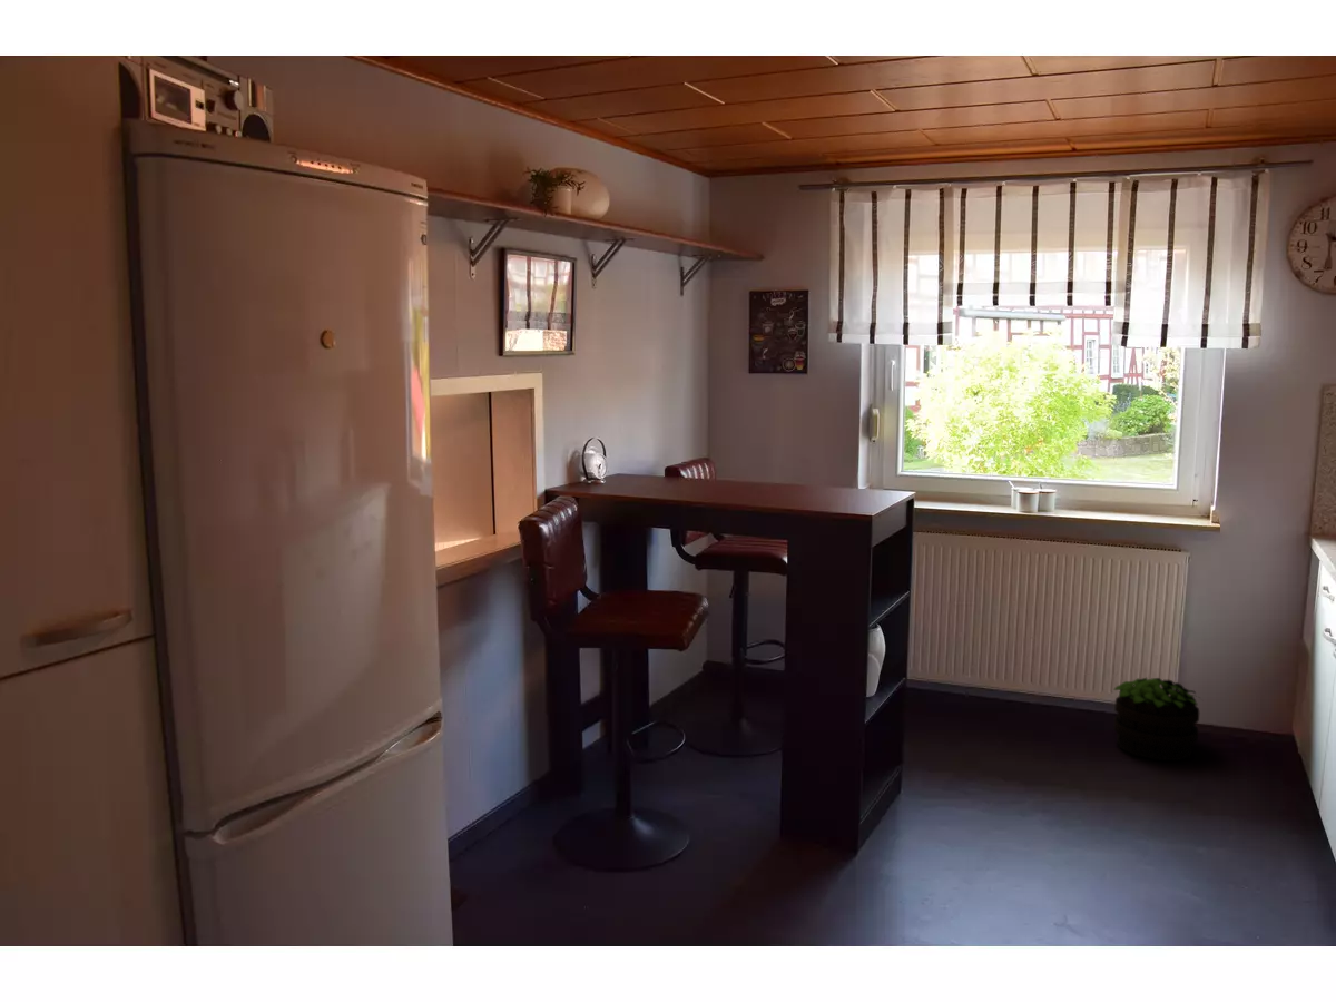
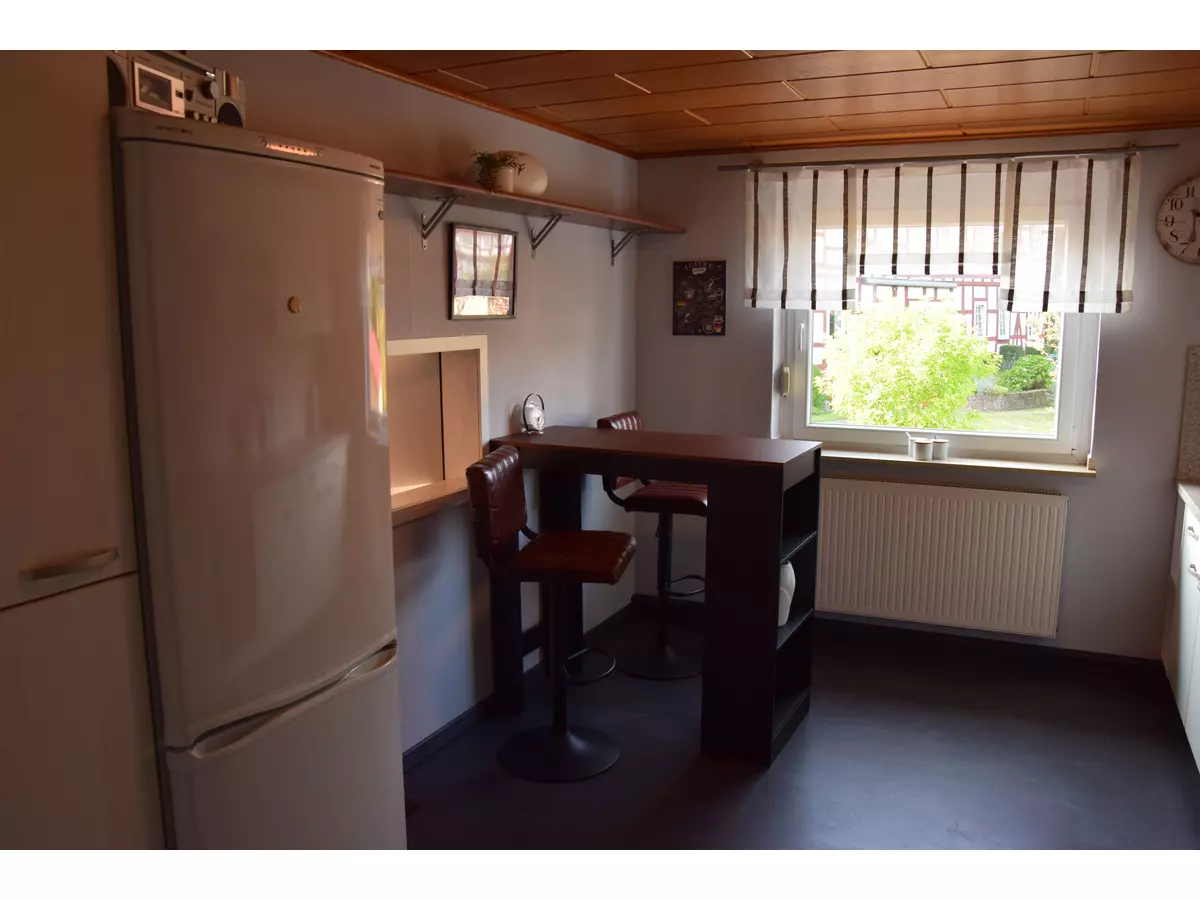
- potted plant (1156, 714)
